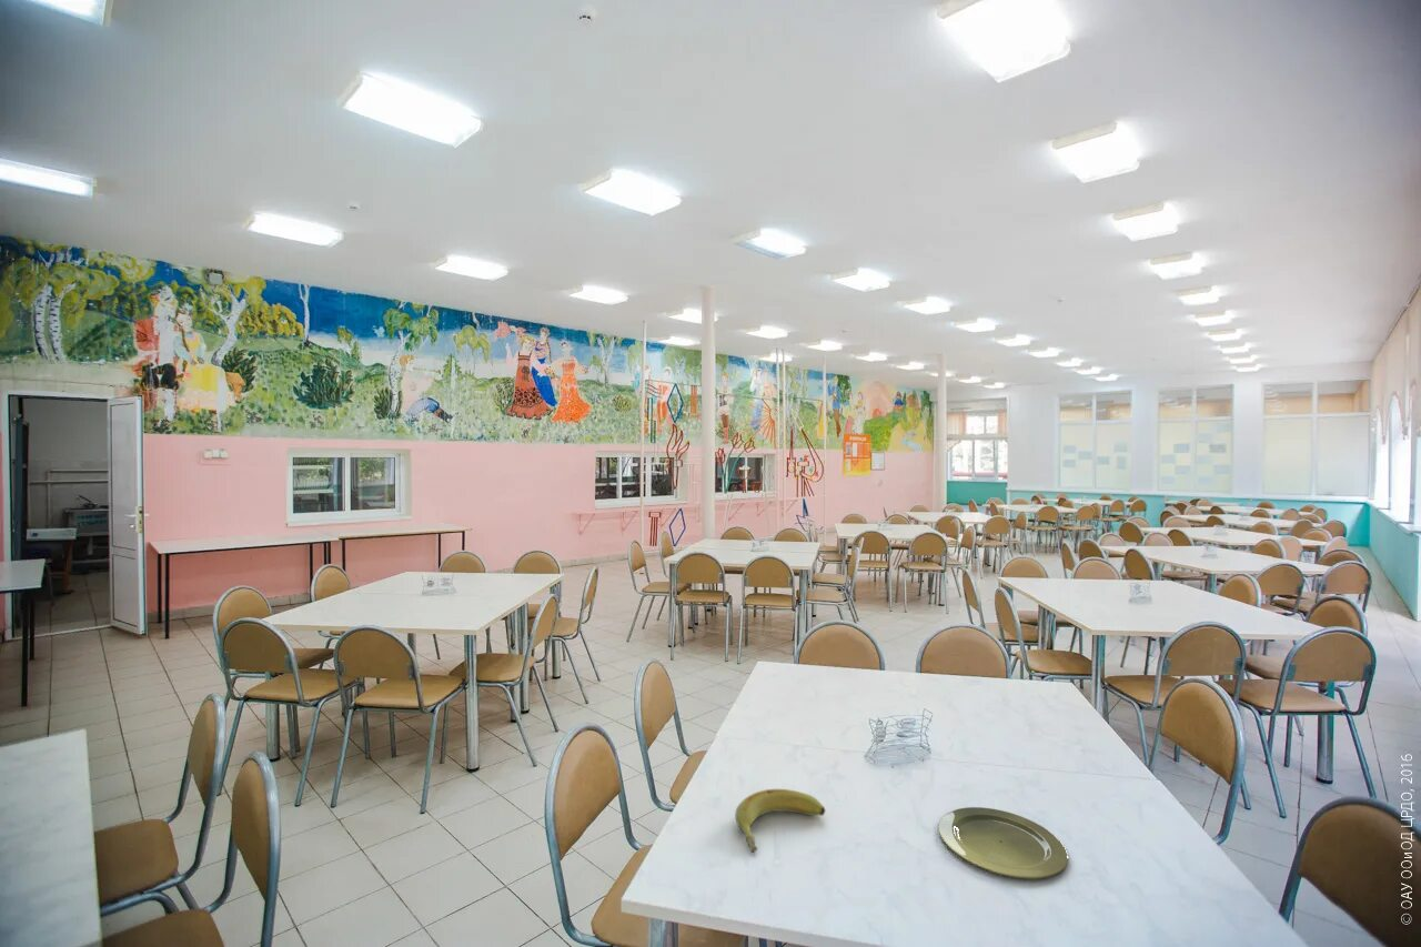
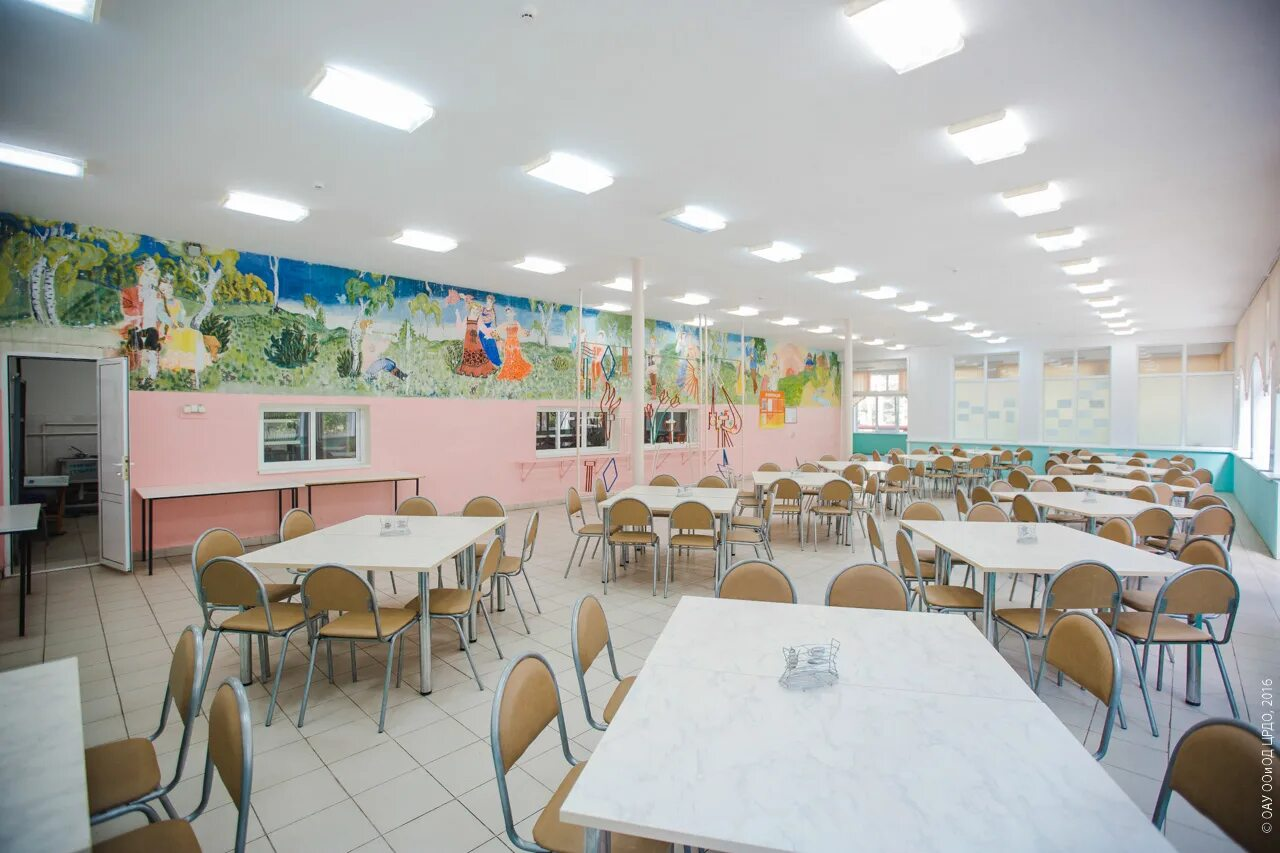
- plate (1000, 839)
- banana (774, 810)
